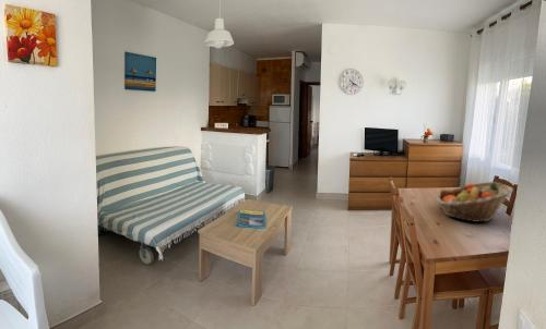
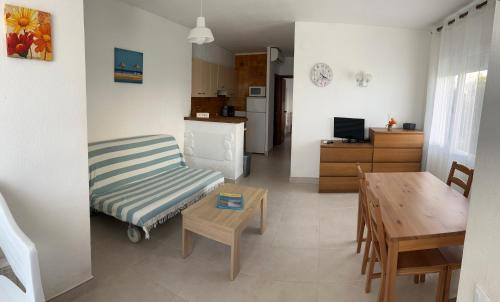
- fruit basket (472, 198)
